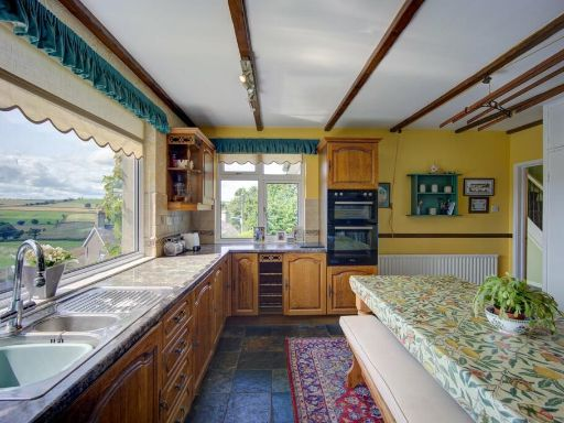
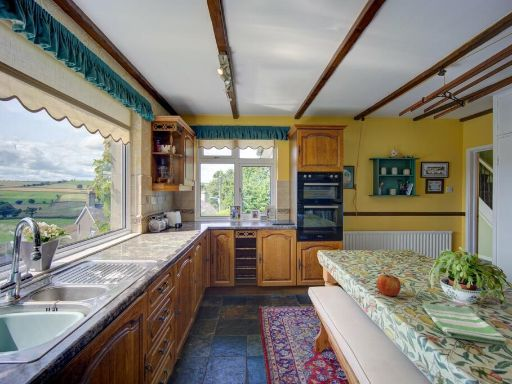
+ dish towel (459, 320)
+ apple (388, 283)
